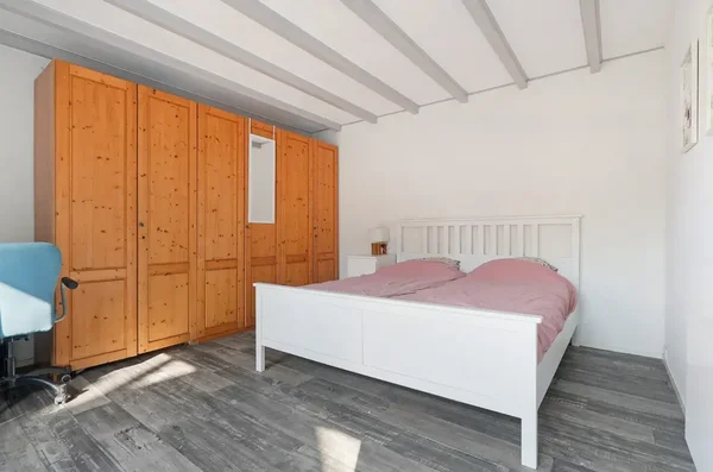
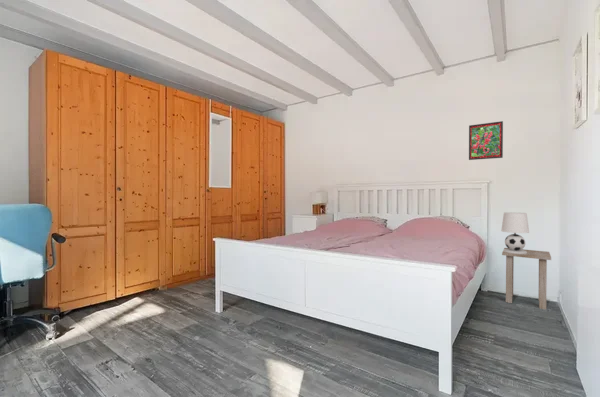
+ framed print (485, 141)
+ side table (512, 276)
+ table lamp (514, 232)
